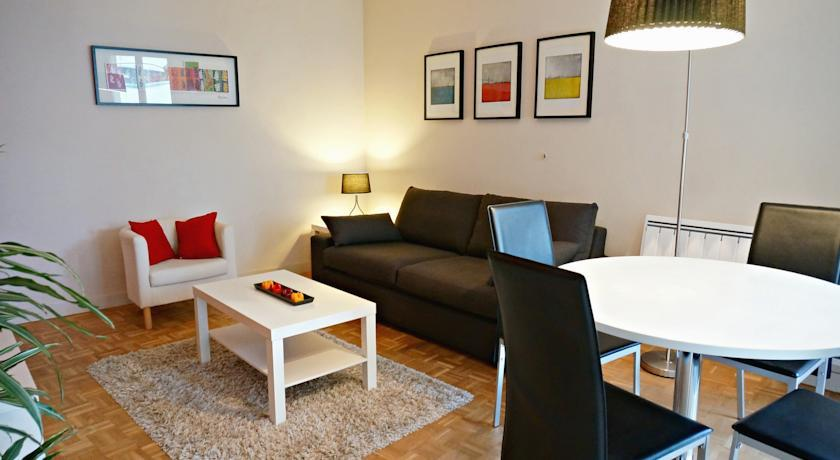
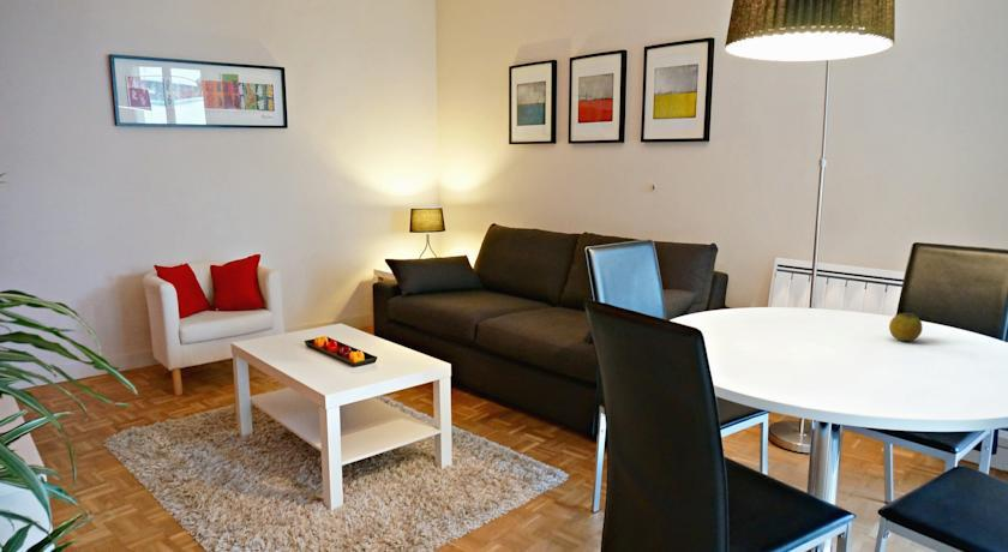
+ fruit (905, 326)
